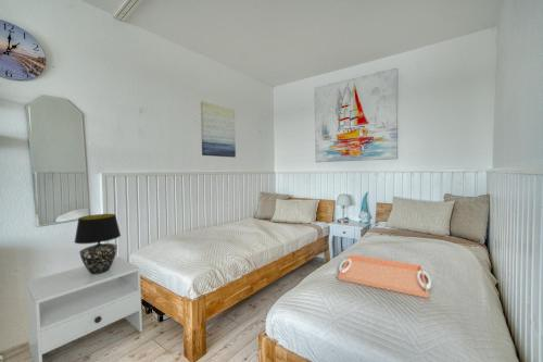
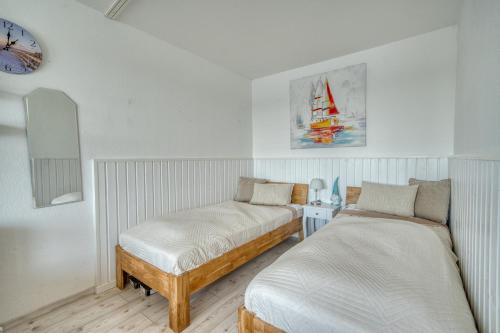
- table lamp (99, 244)
- serving tray (381, 272)
- nightstand (88, 308)
- wall art (218, 130)
